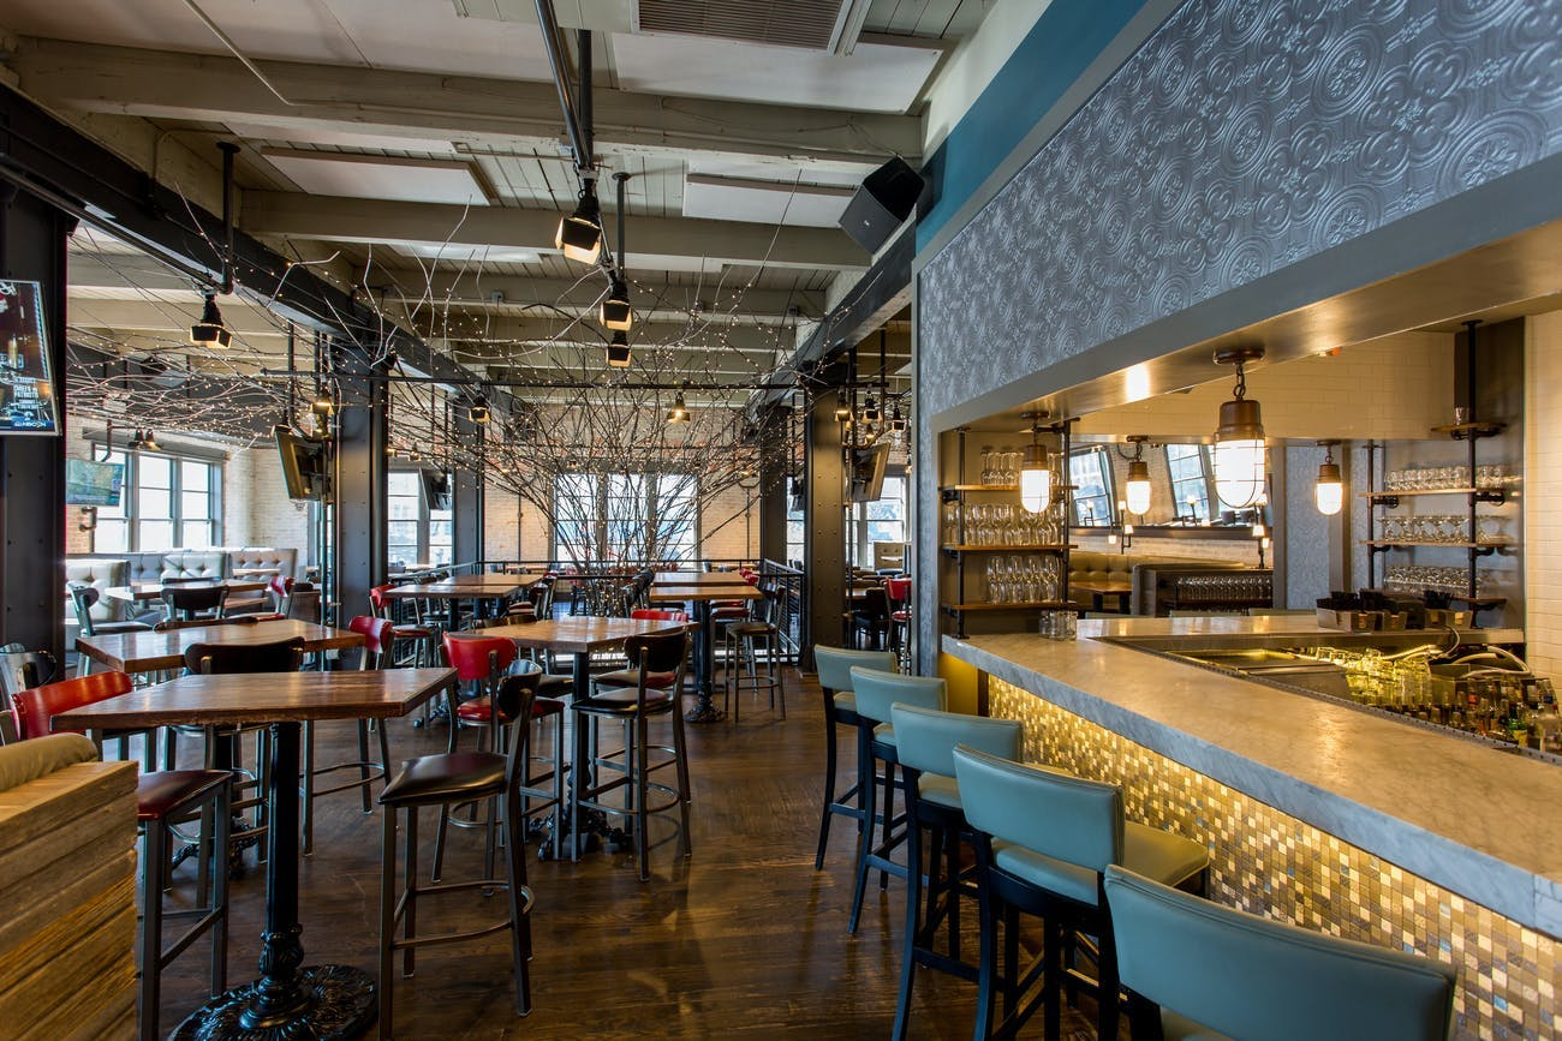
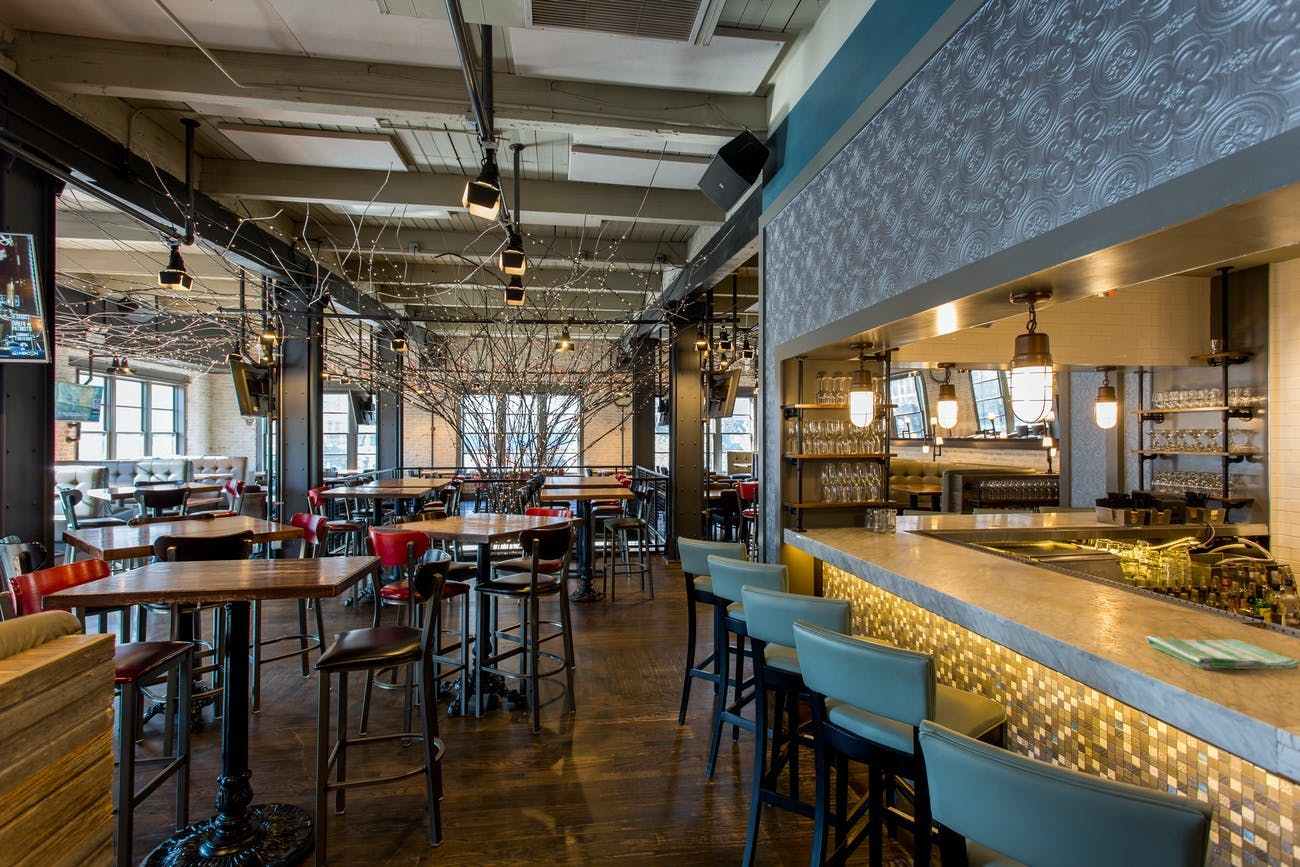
+ dish towel (1218, 651)
